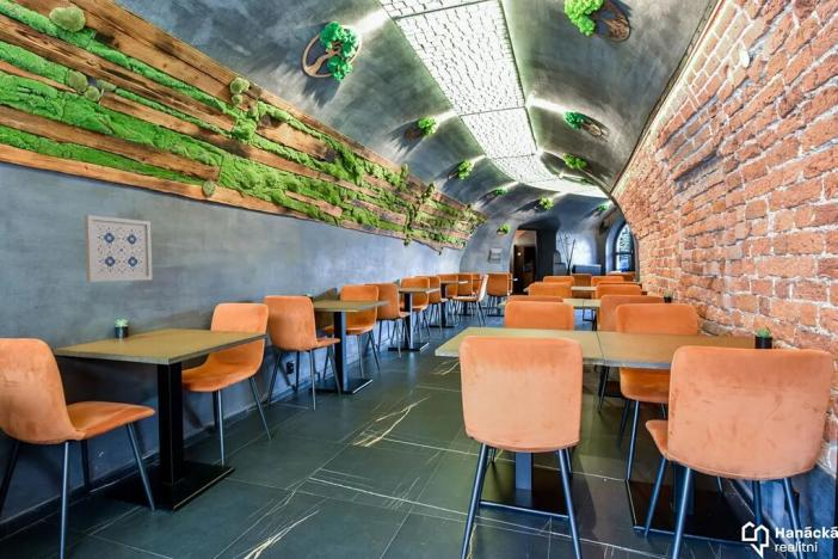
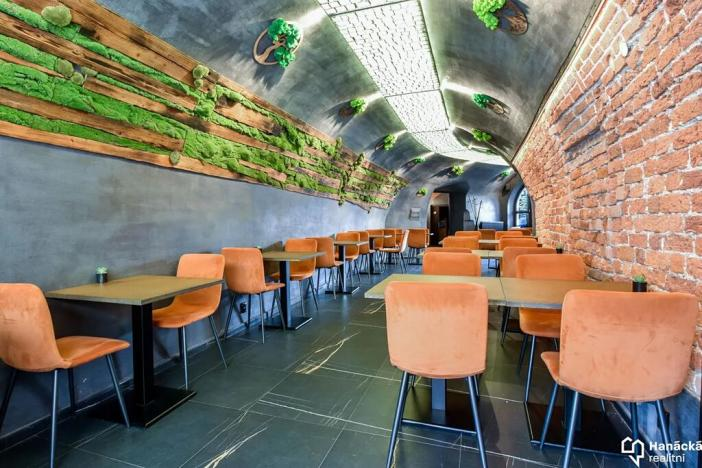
- wall art (121, 250)
